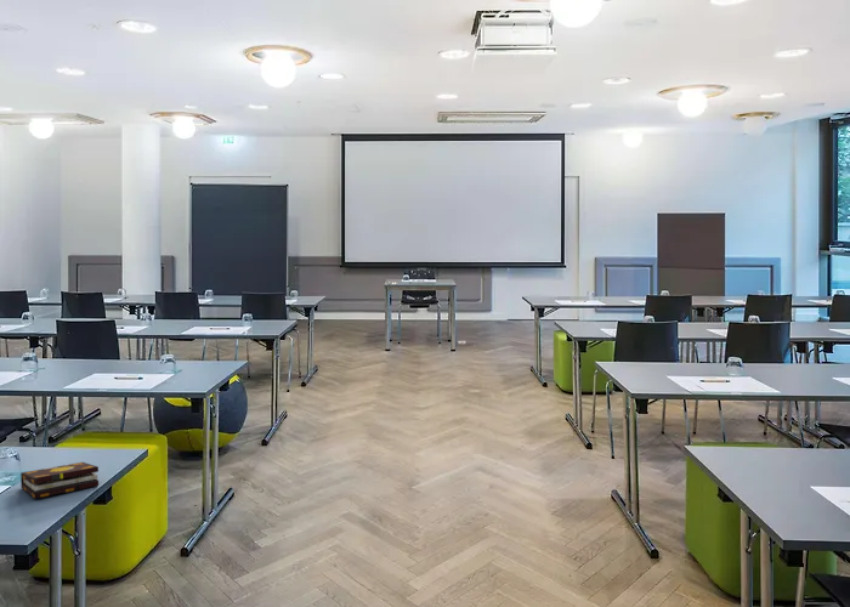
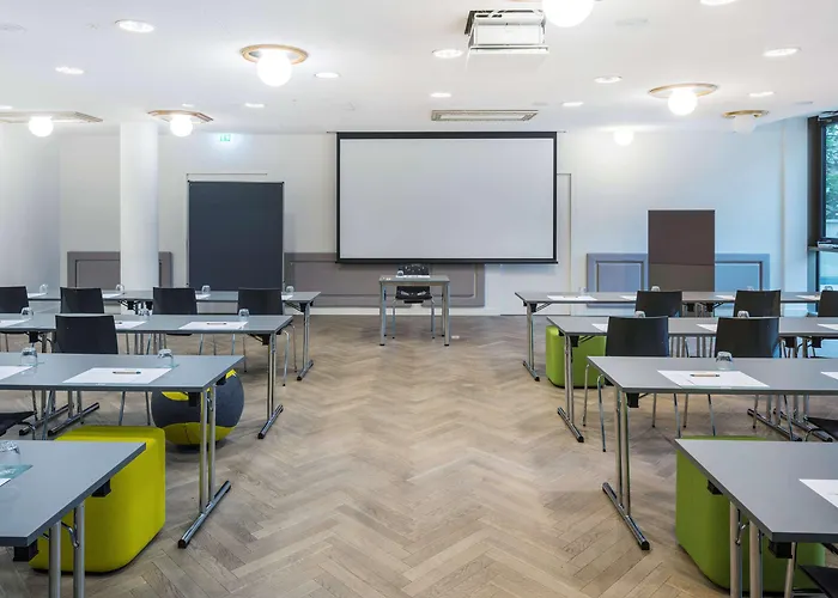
- book (59, 477)
